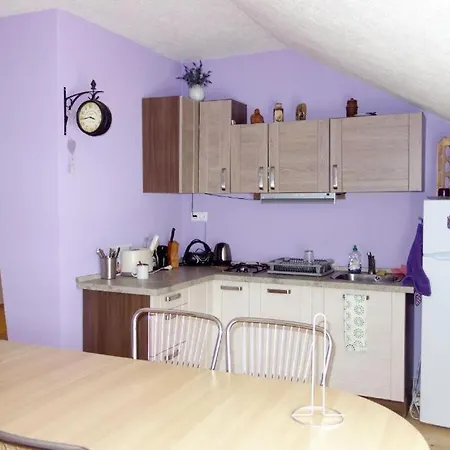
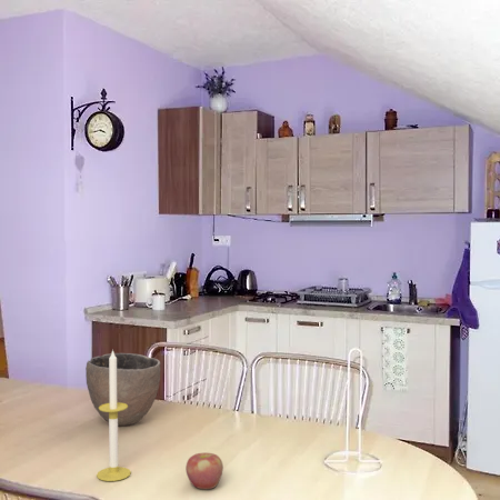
+ bowl (124, 390)
+ candle (113, 411)
+ apple (204, 470)
